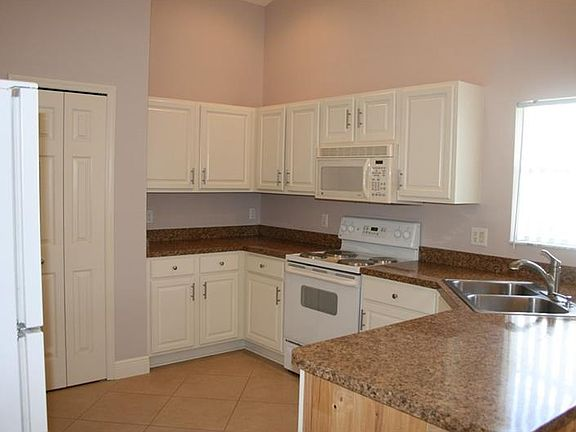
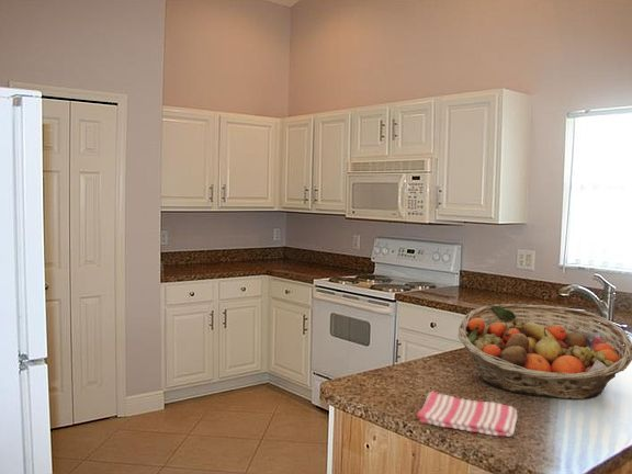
+ dish towel (467, 411)
+ fruit basket (541, 348)
